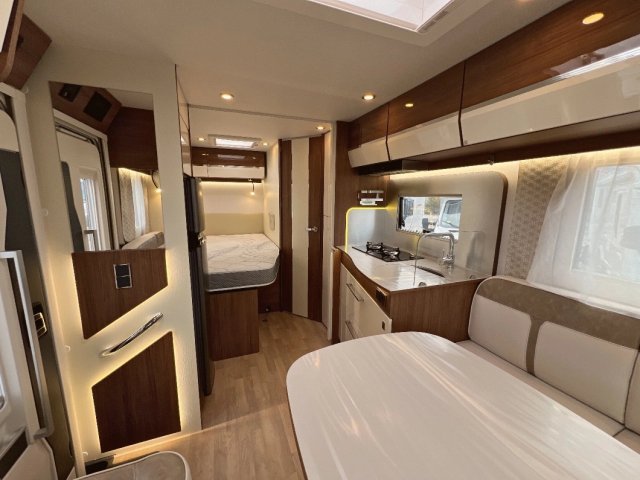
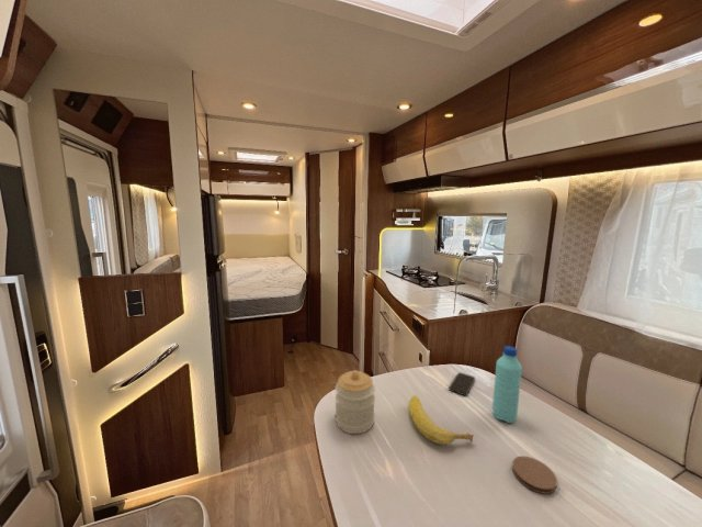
+ smartphone (462, 383)
+ fruit (434, 424)
+ jar (354, 395)
+ water bottle (507, 382)
+ coaster (533, 473)
